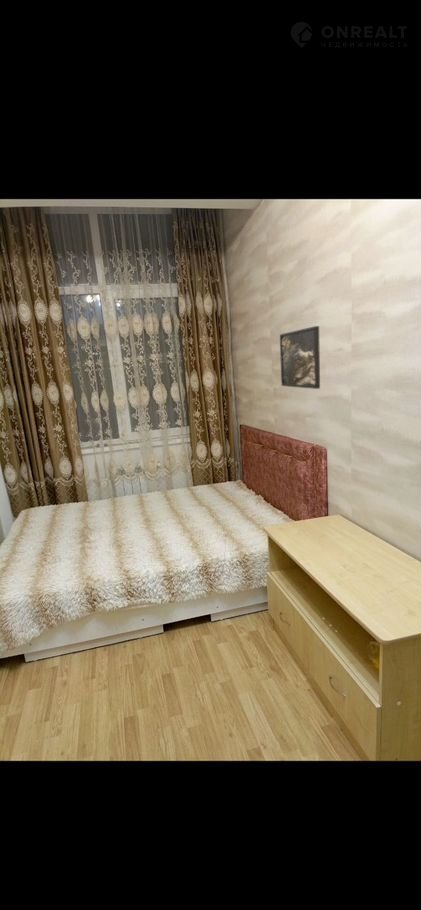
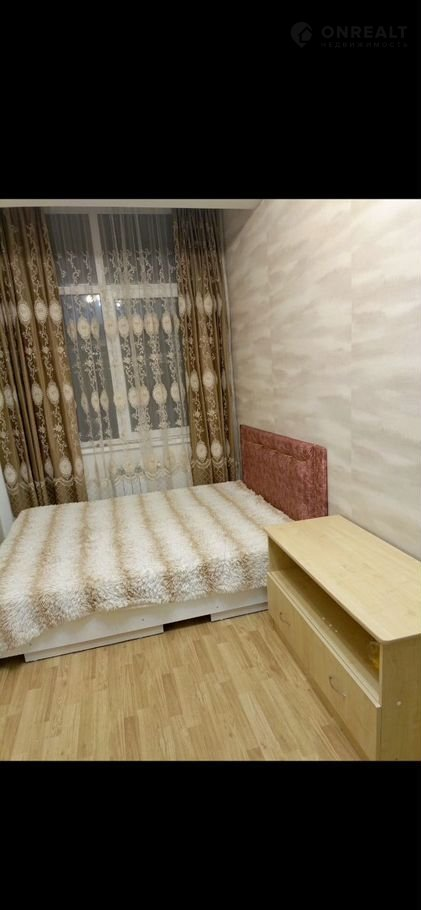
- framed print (298, 359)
